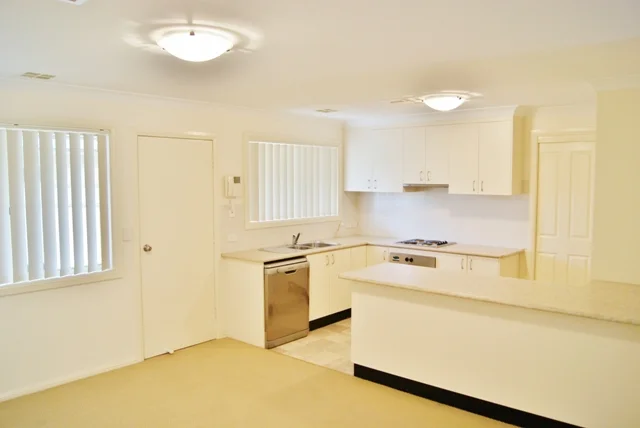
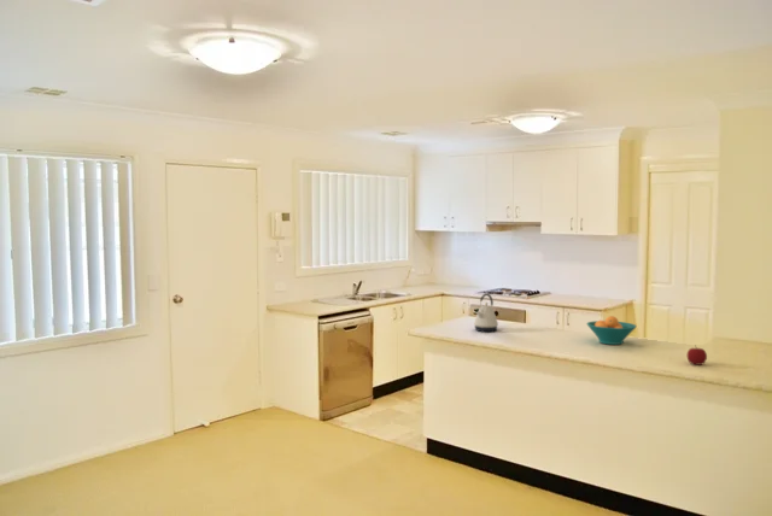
+ kettle (485, 311)
+ apple (696, 354)
+ fruit bowl (610, 329)
